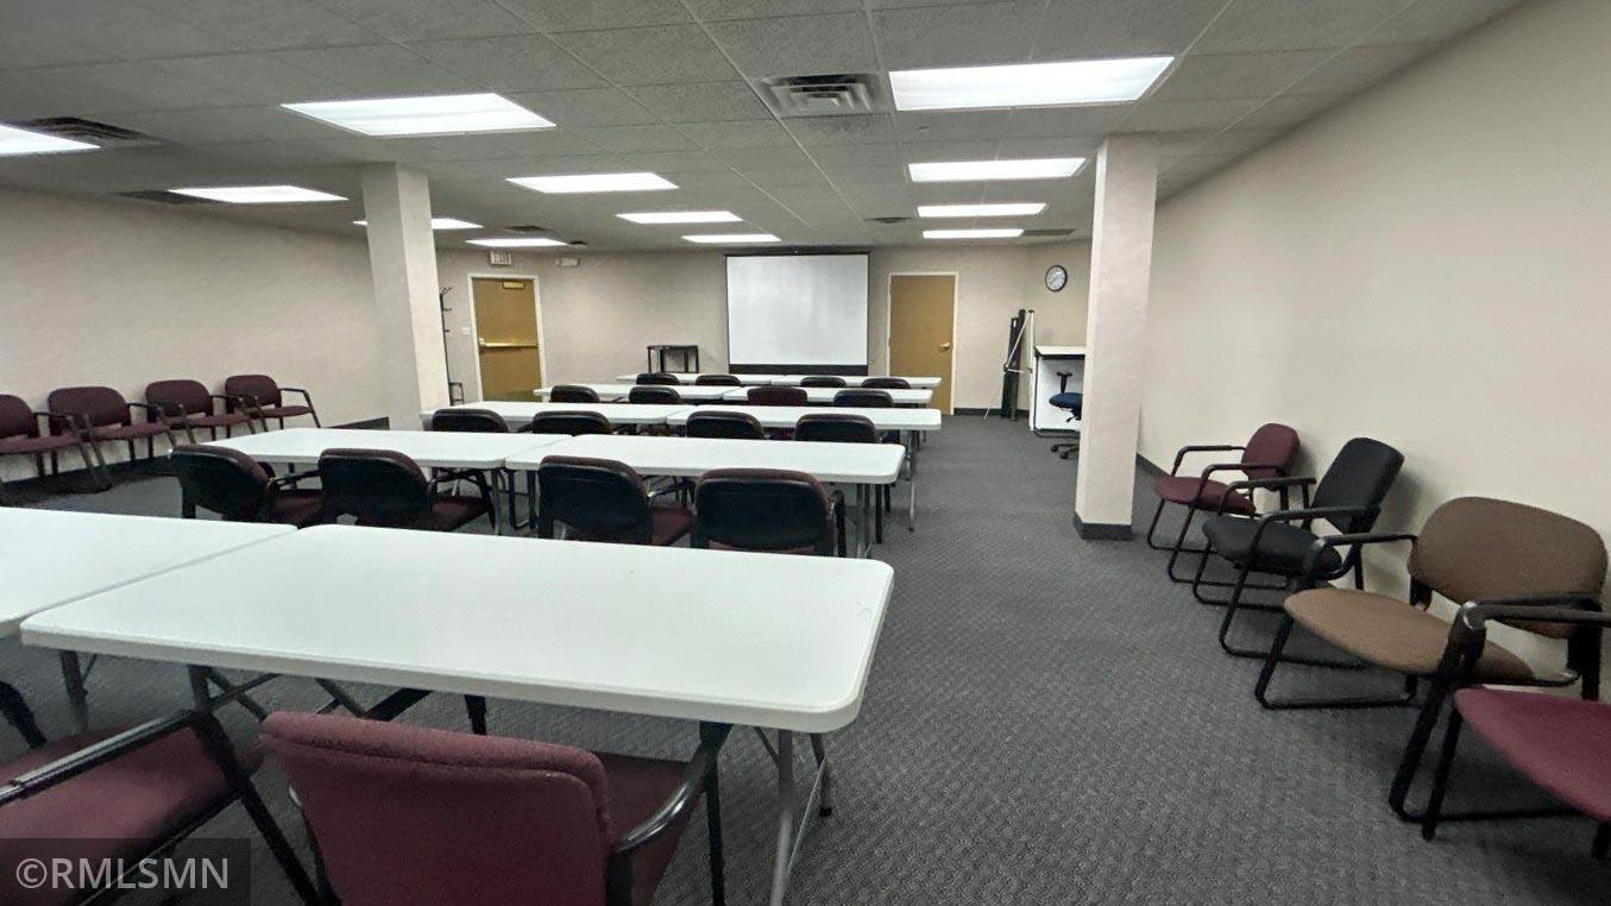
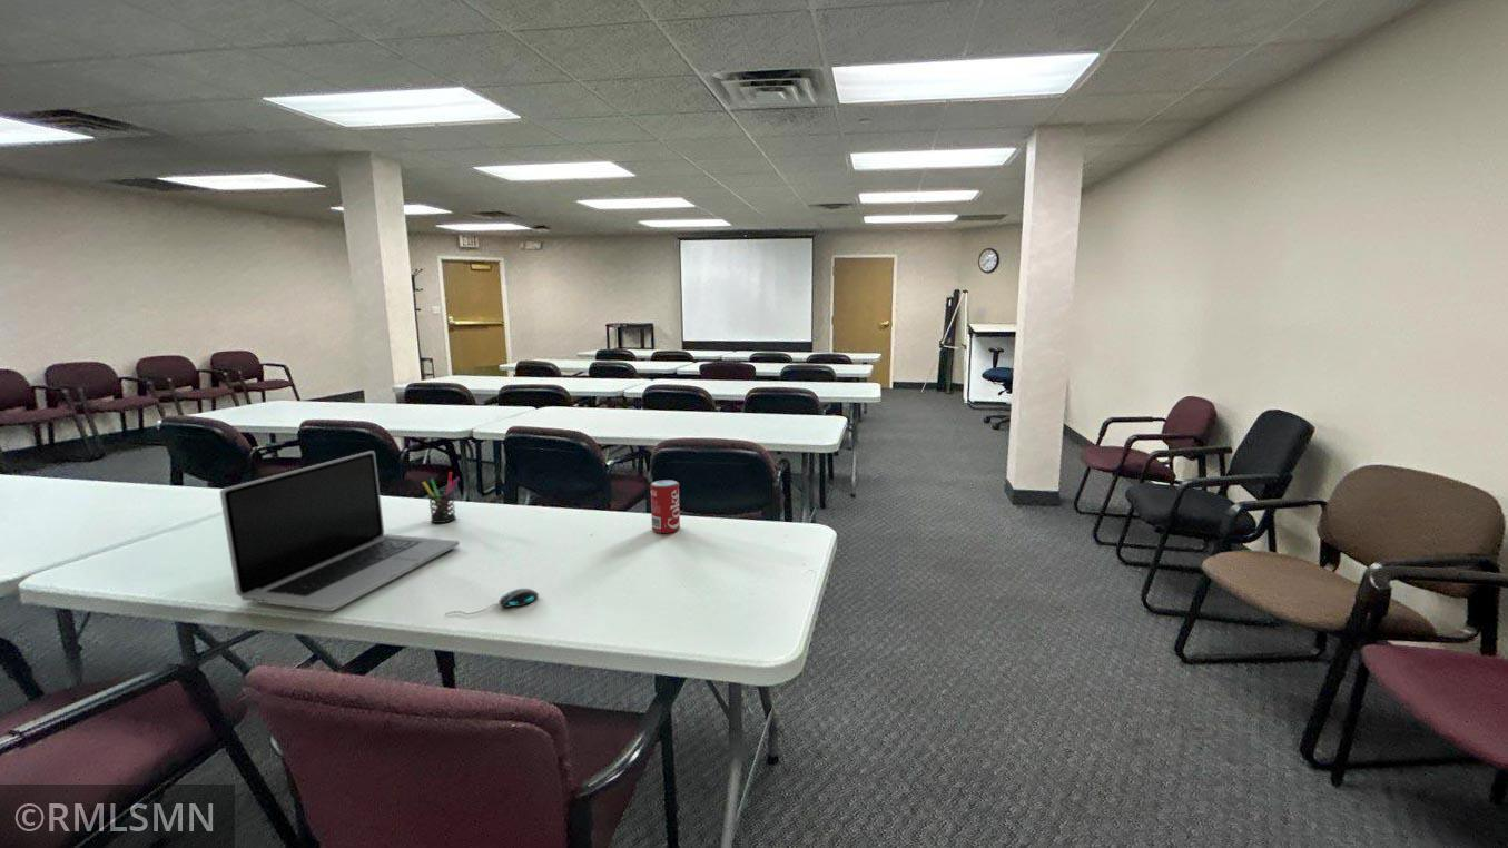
+ beverage can (664, 505)
+ laptop (354, 521)
+ pen holder (441, 496)
+ mouse (496, 603)
